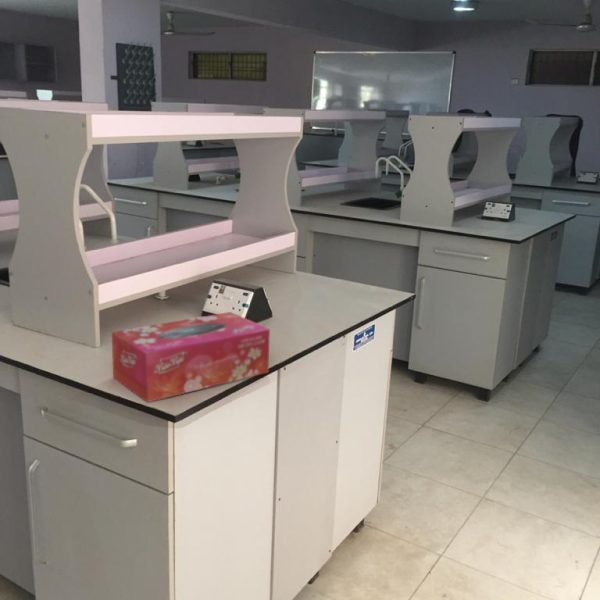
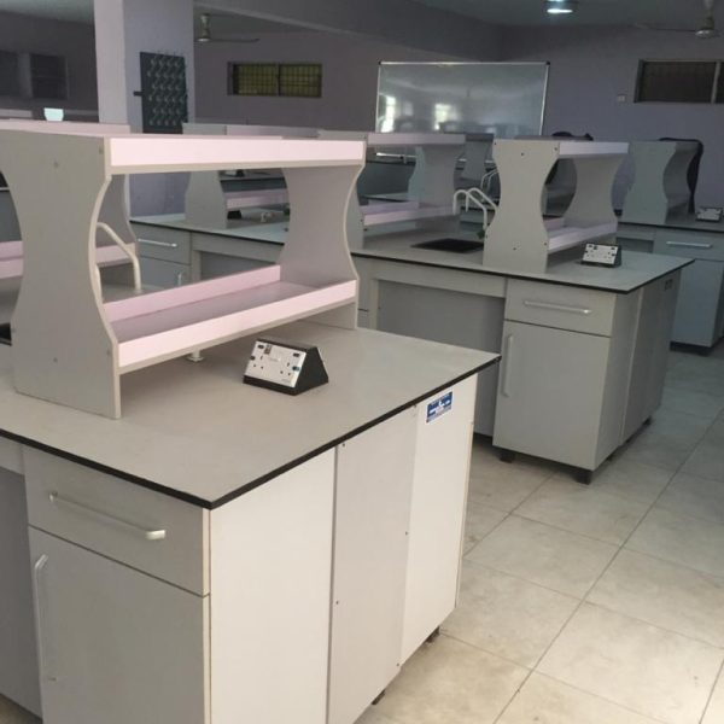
- tissue box (192, 353)
